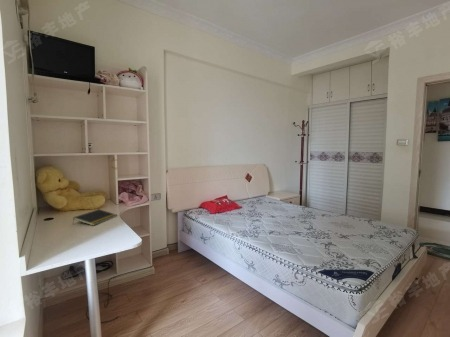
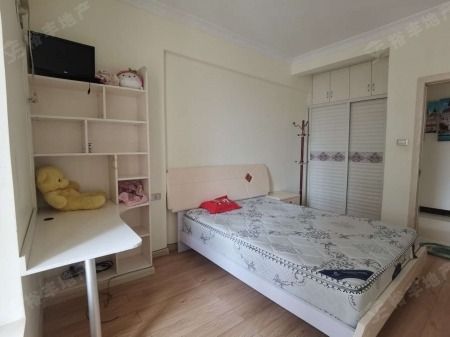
- notepad (96, 216)
